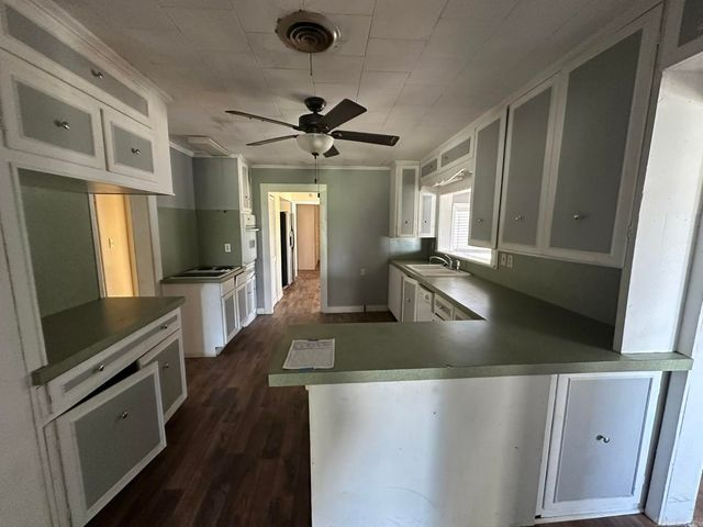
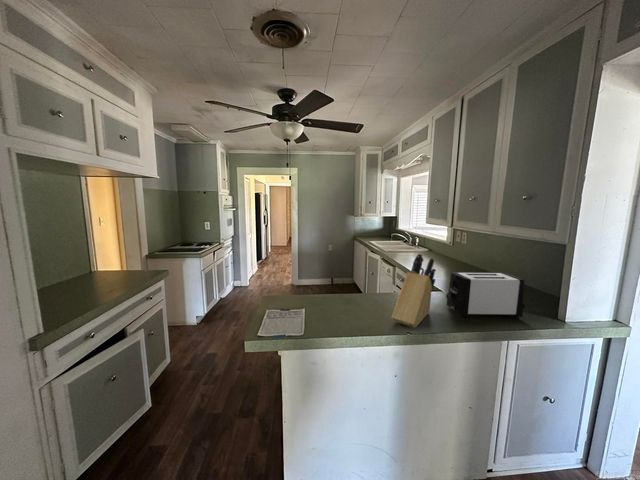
+ toaster (483, 294)
+ knife block (416, 286)
